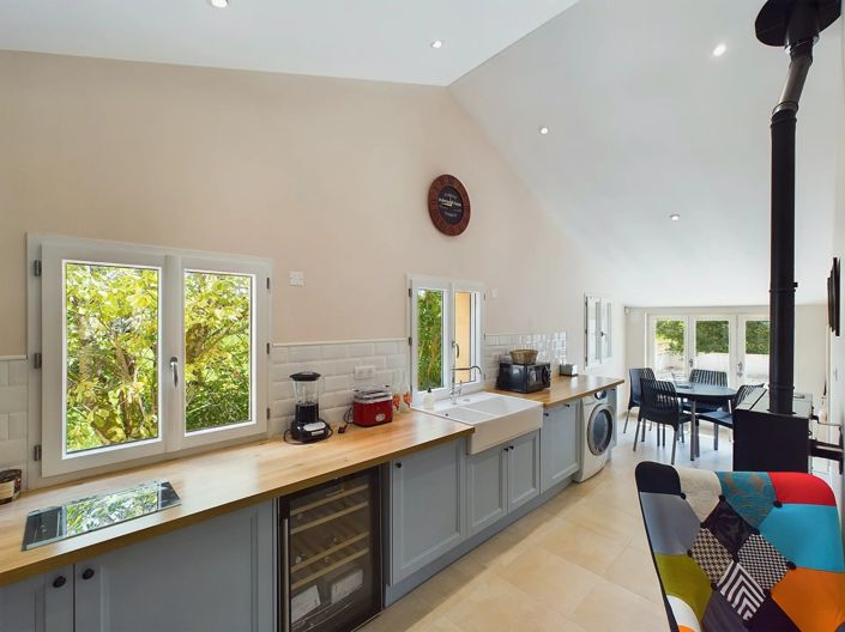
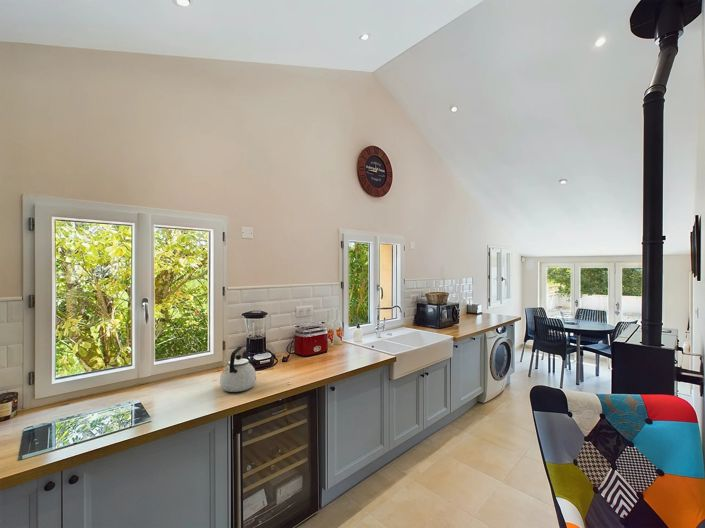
+ kettle (238, 367)
